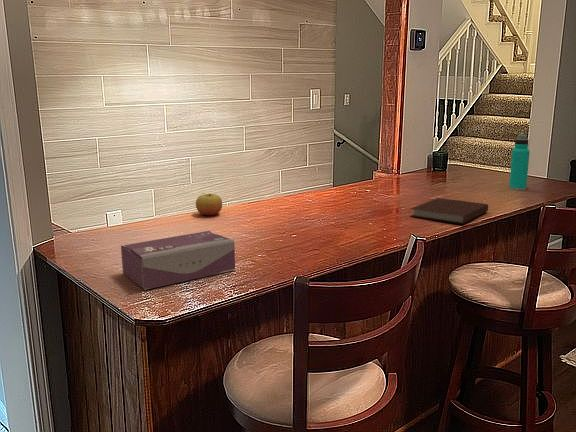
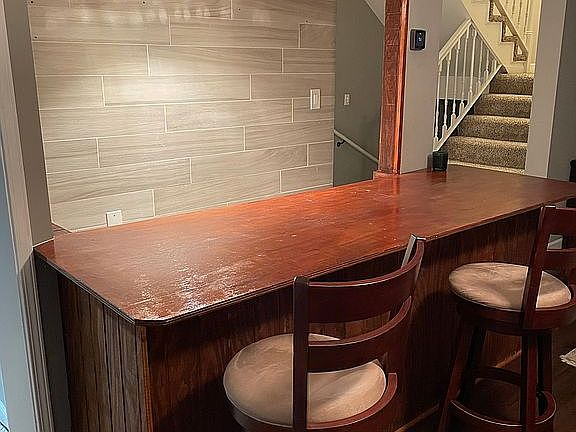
- notebook (449, 210)
- water bottle (519, 162)
- tissue box (178, 256)
- apple (209, 203)
